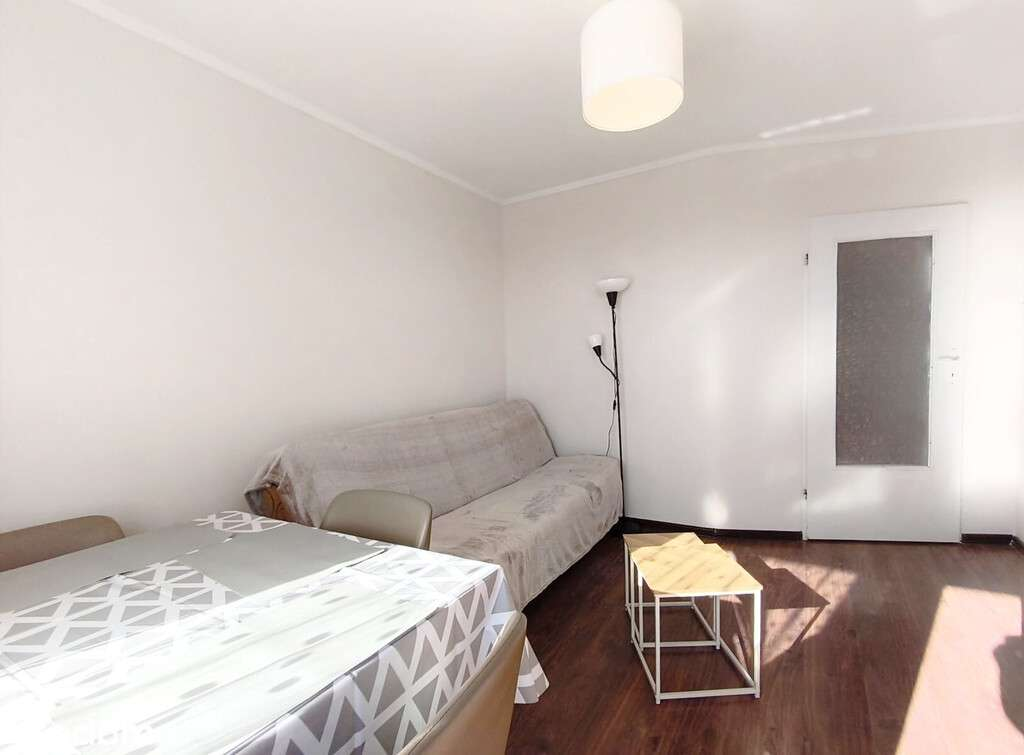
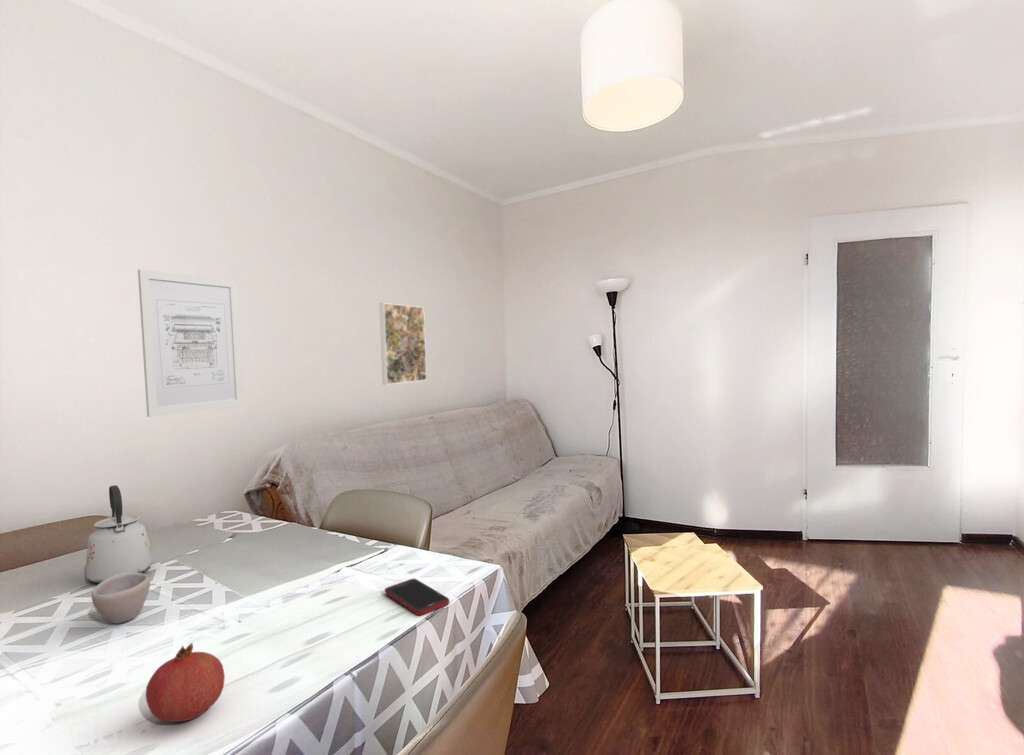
+ fruit (186, 680)
+ cell phone (416, 596)
+ kettle (116, 529)
+ cup (120, 598)
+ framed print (404, 343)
+ wall art (195, 343)
